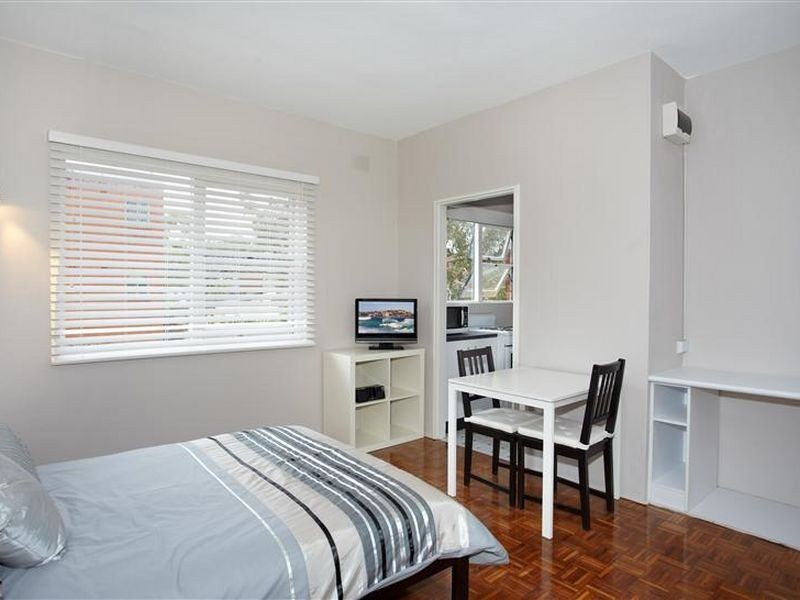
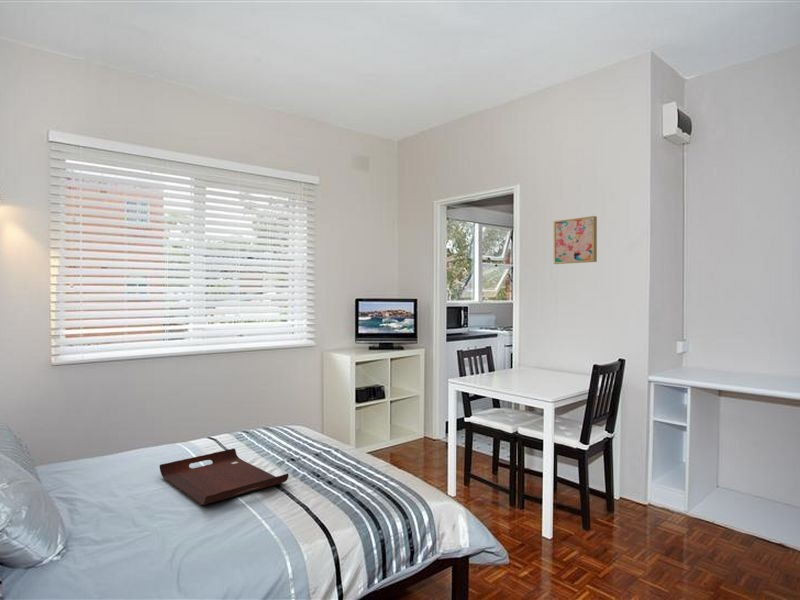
+ serving tray (222, 474)
+ wall art (574, 240)
